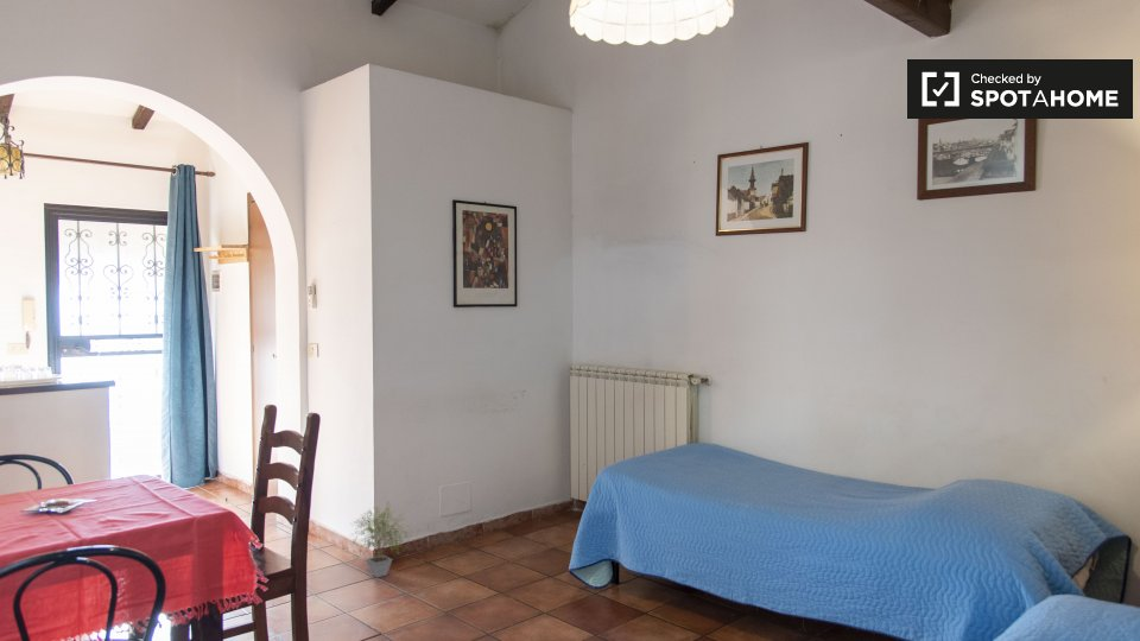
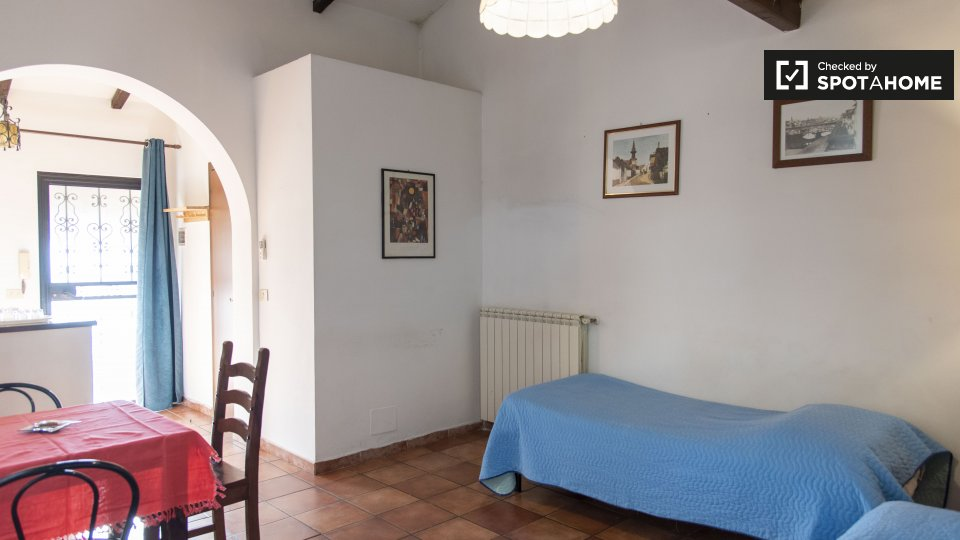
- potted plant (379, 535)
